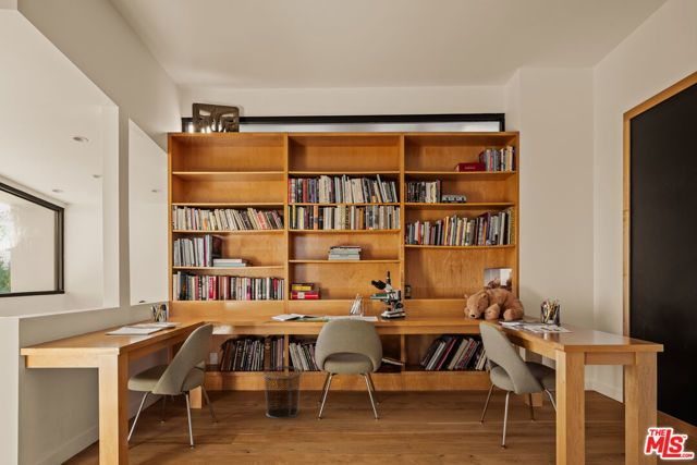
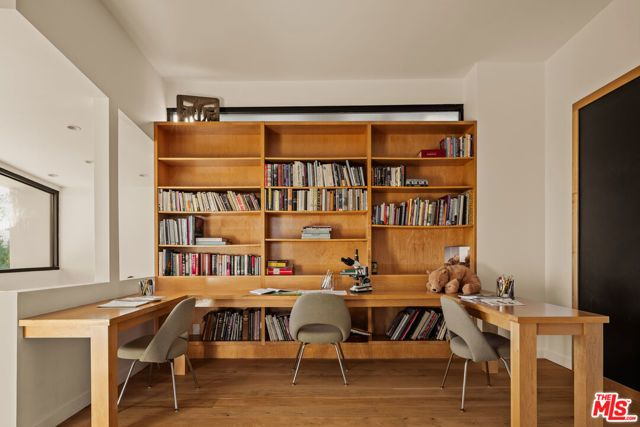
- waste bin (282, 392)
